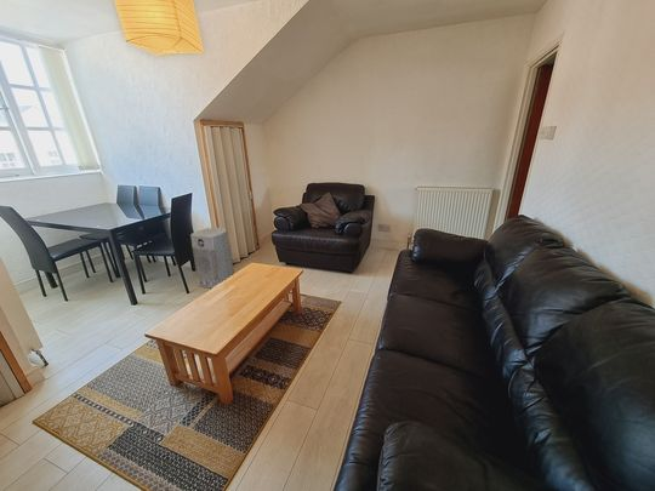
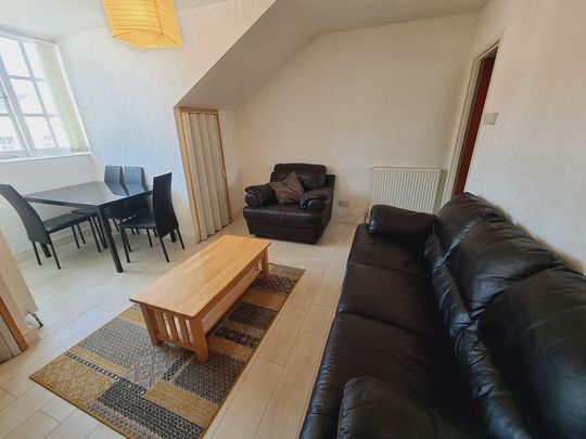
- air purifier (213, 256)
